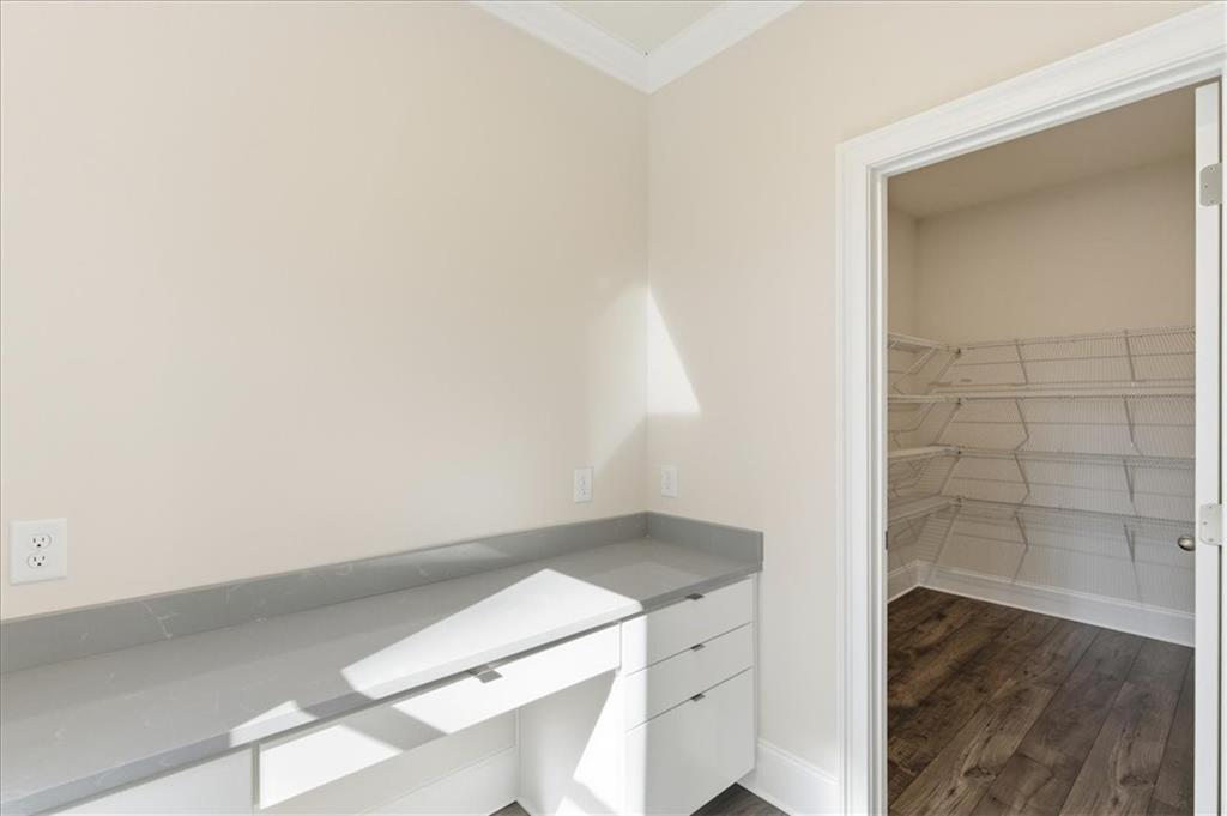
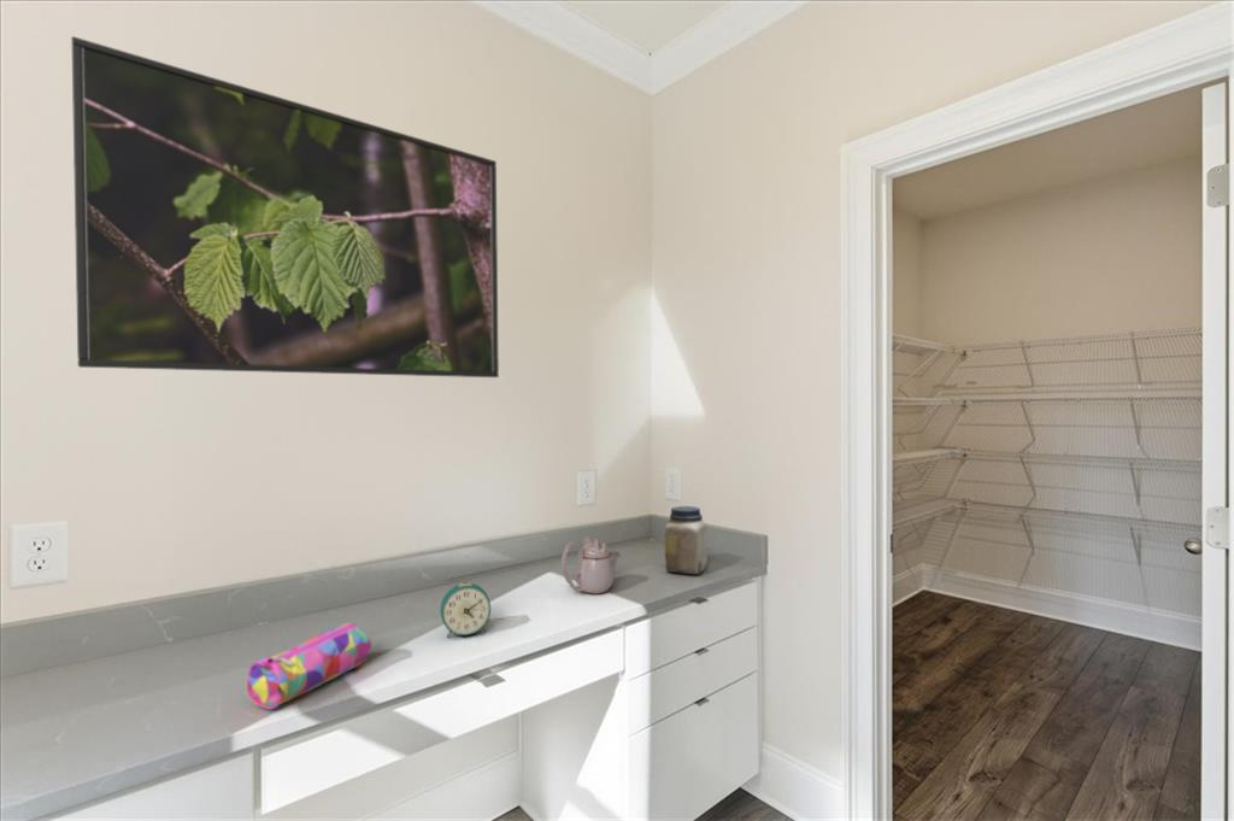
+ teapot (592, 563)
+ alarm clock (465, 606)
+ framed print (329, 242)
+ pencil case (312, 662)
+ jar (686, 538)
